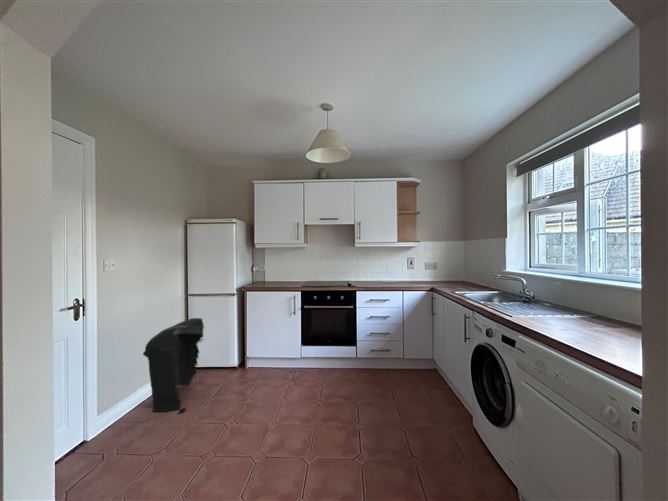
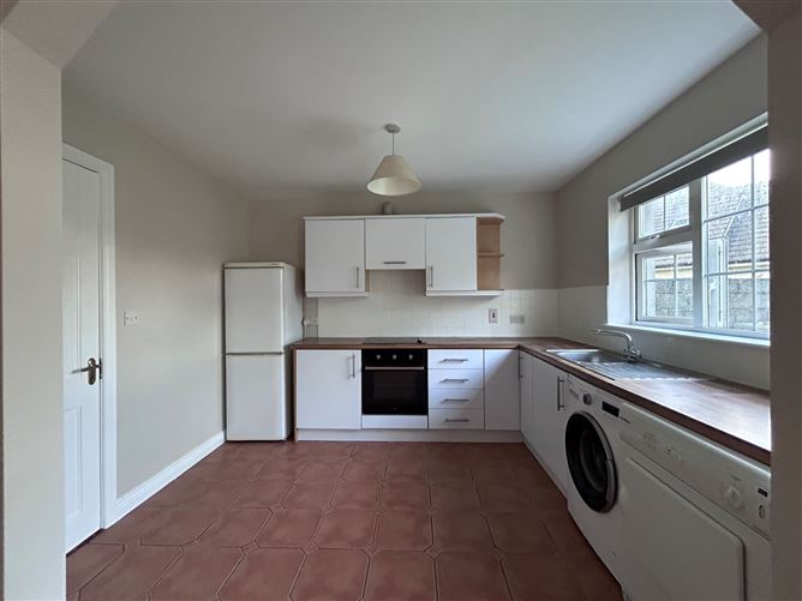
- trash can (177, 359)
